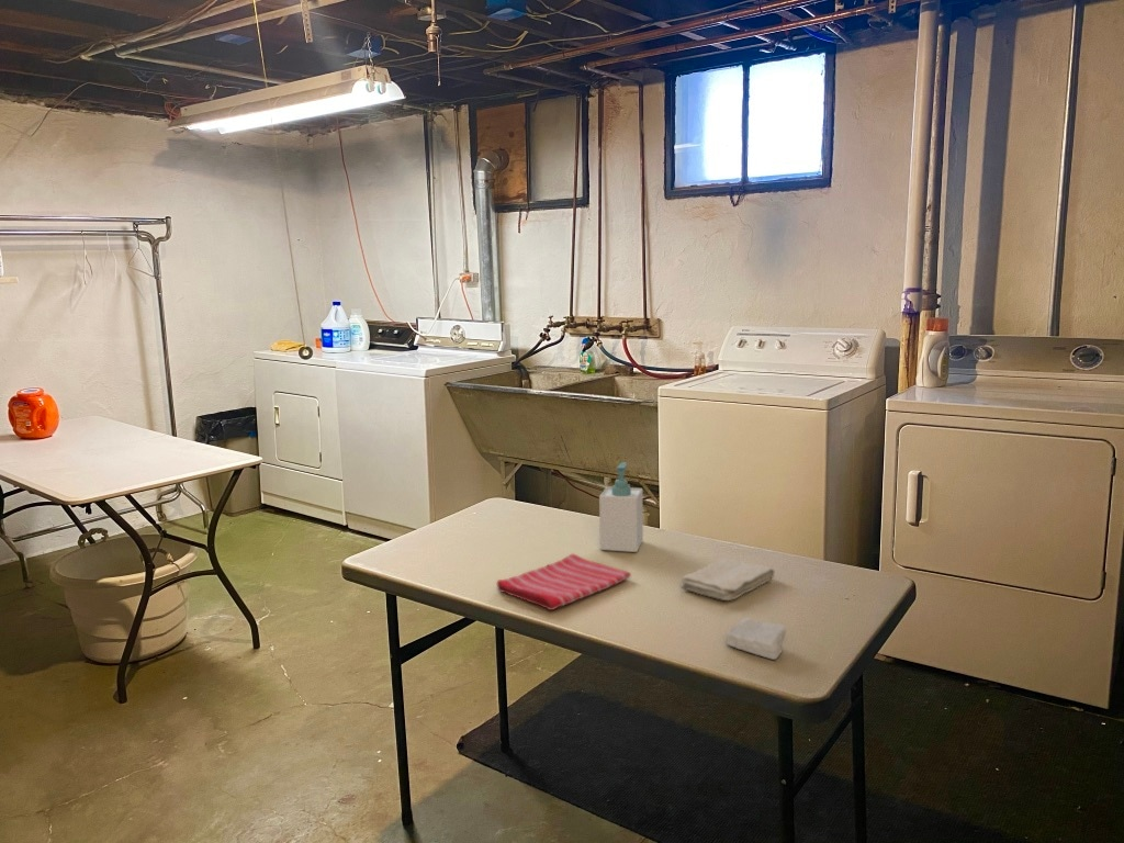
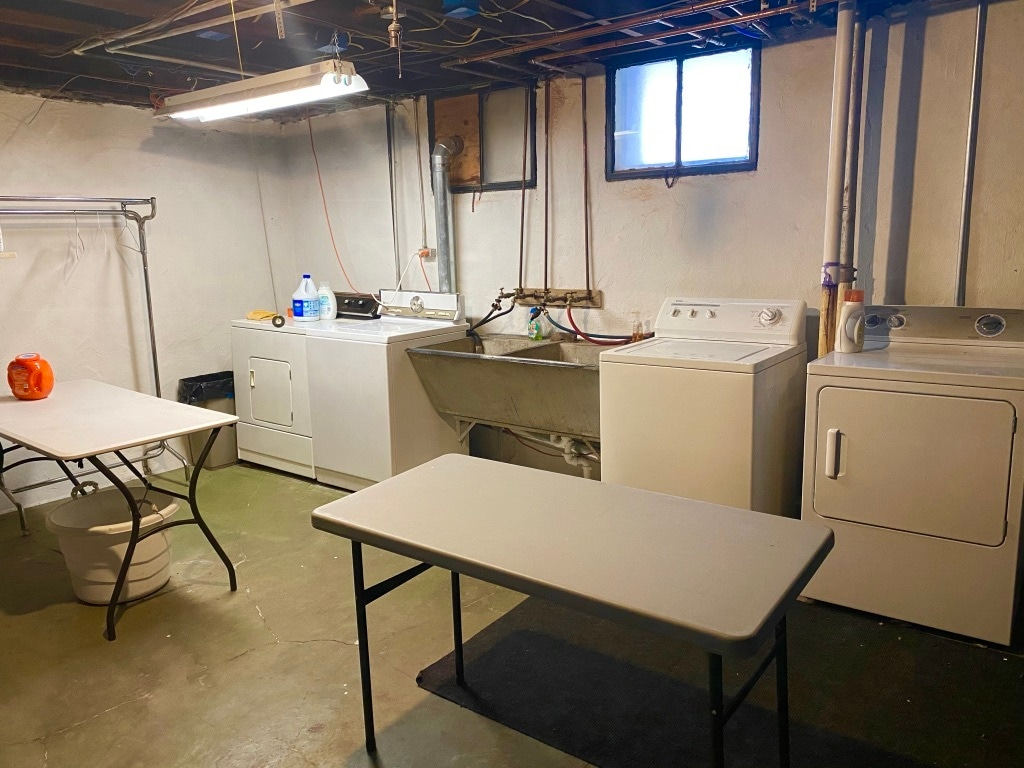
- dish towel (563, 580)
- soap bottle (621, 505)
- soap bar (755, 636)
- washcloth (727, 576)
